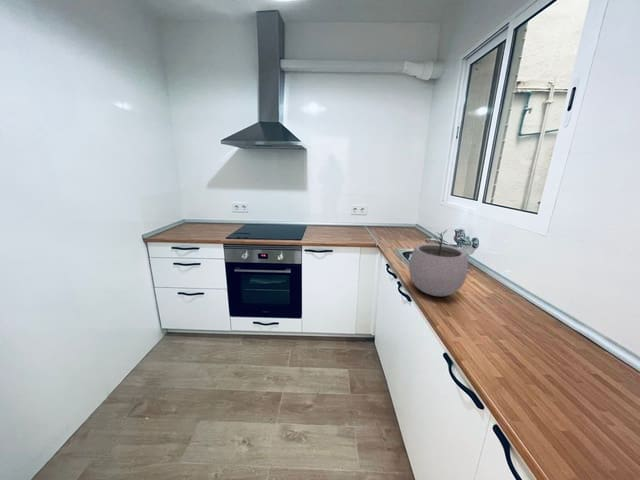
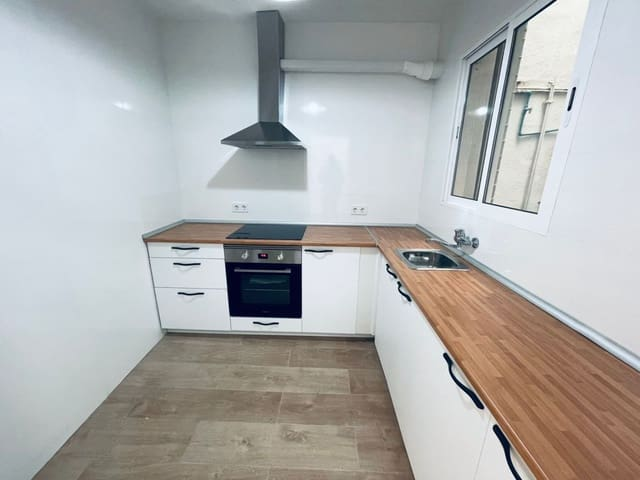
- plant pot (437, 261)
